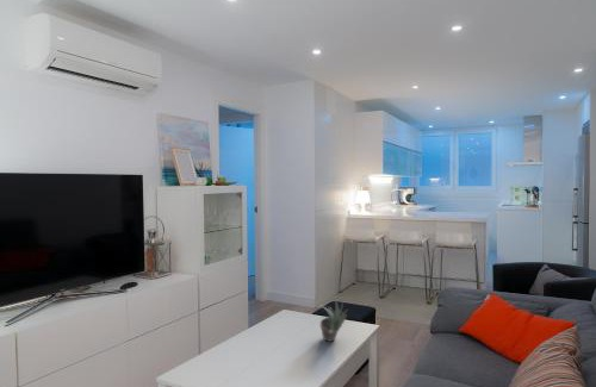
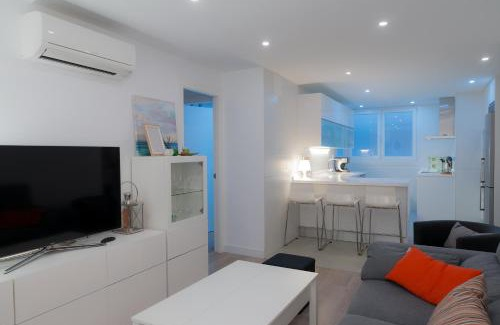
- succulent plant (333, 320)
